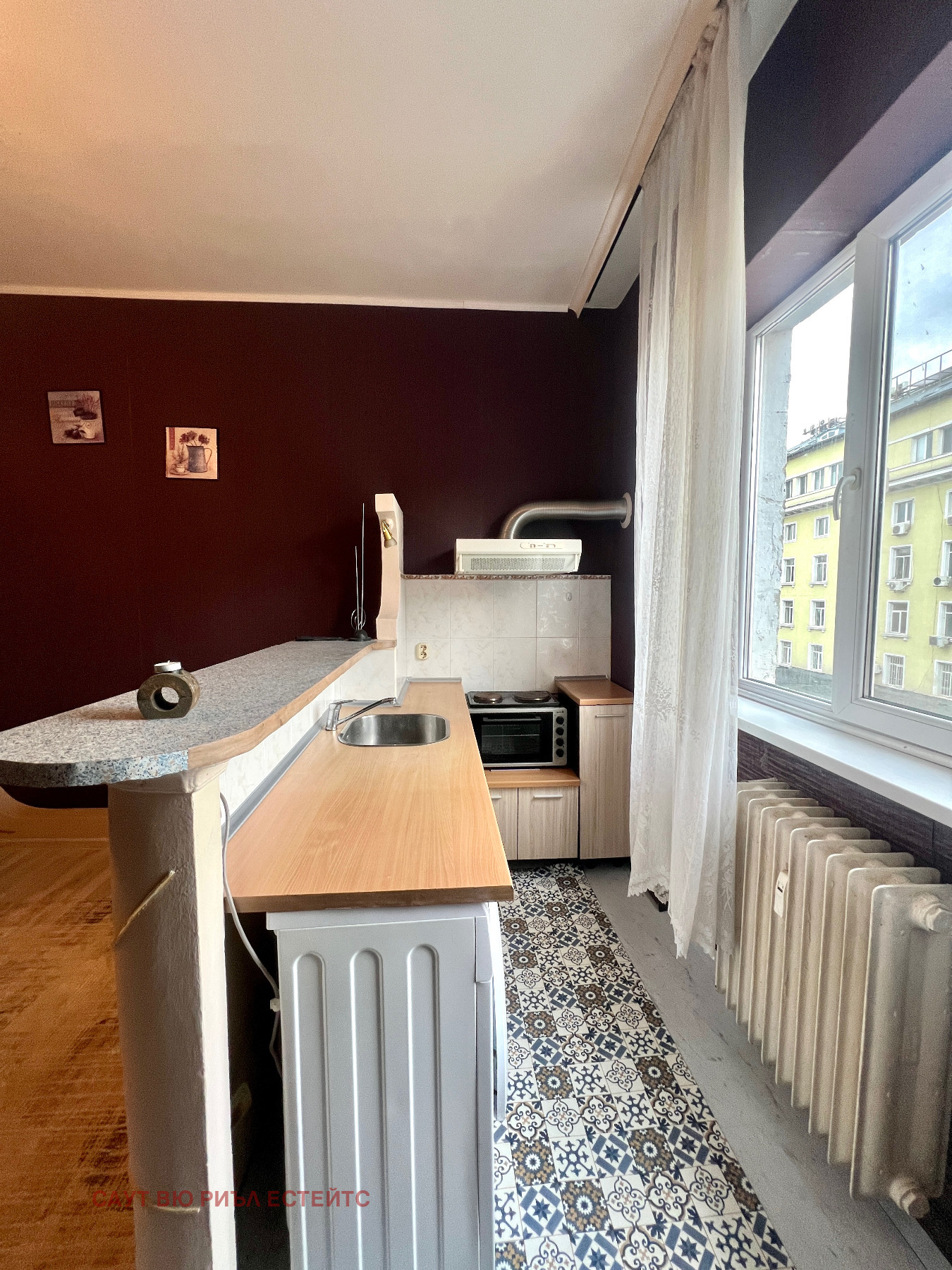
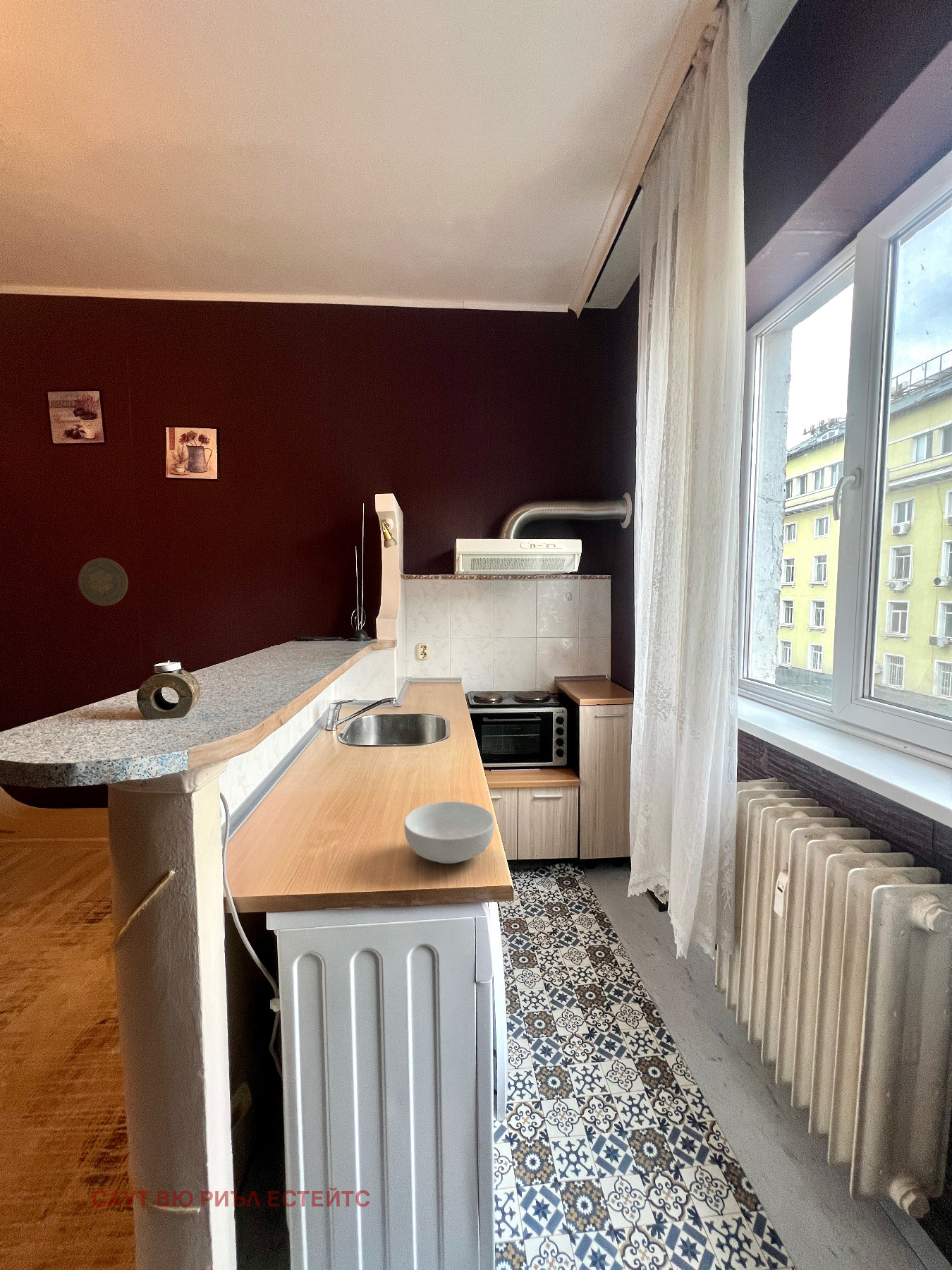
+ cereal bowl (449, 836)
+ decorative plate (102, 581)
